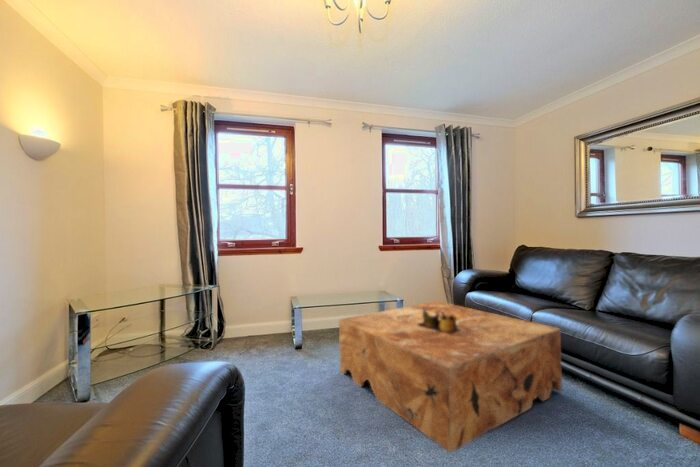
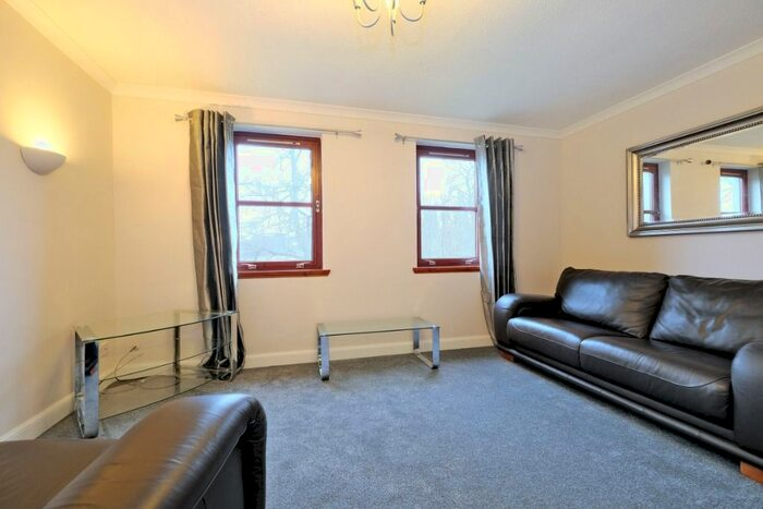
- decorative bowl (438, 319)
- coffee table (441, 352)
